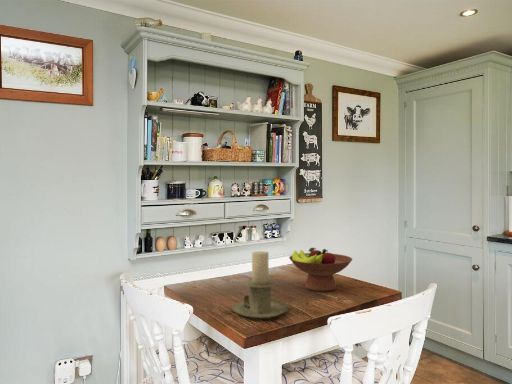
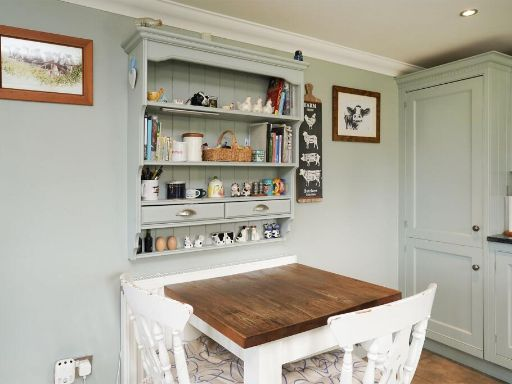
- fruit bowl (320, 267)
- candle holder (260, 281)
